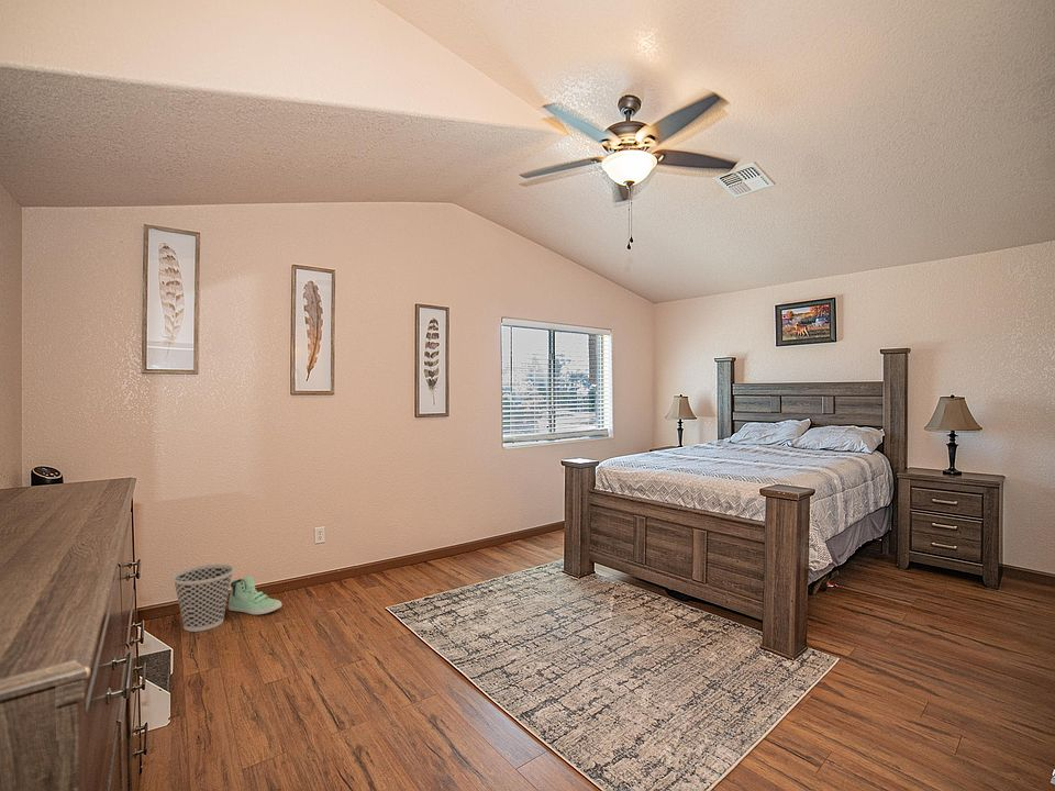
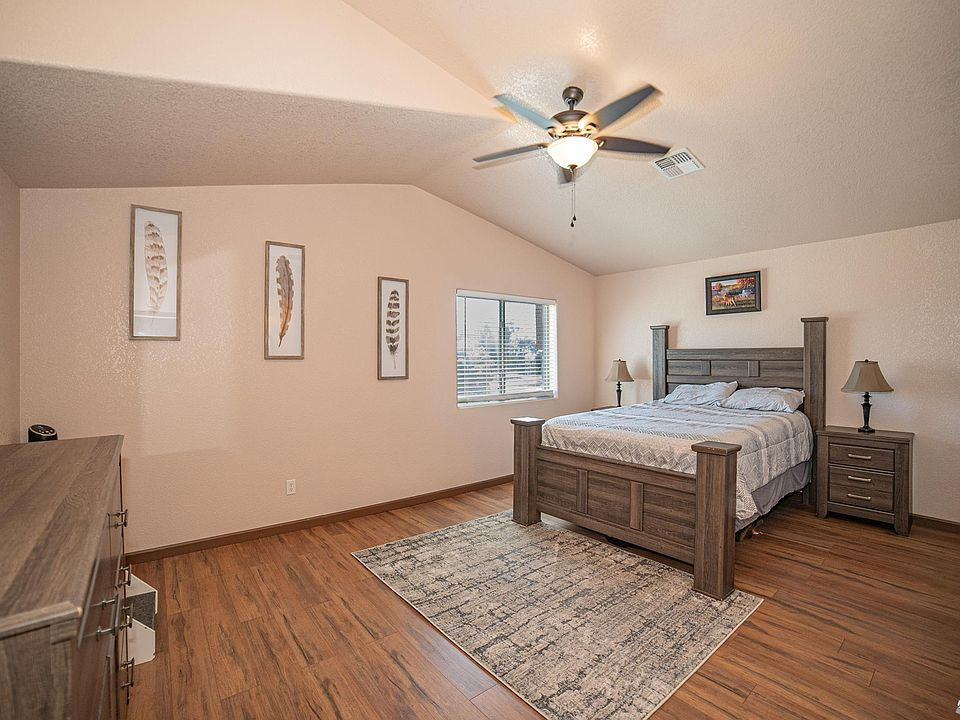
- sneaker (255, 593)
- wastebasket (203, 598)
